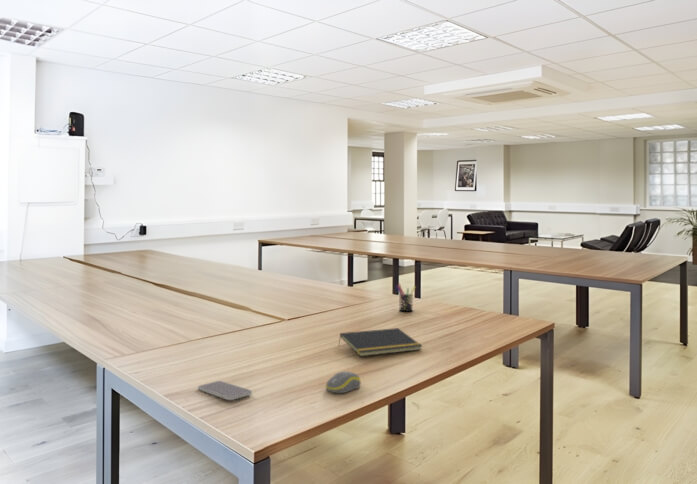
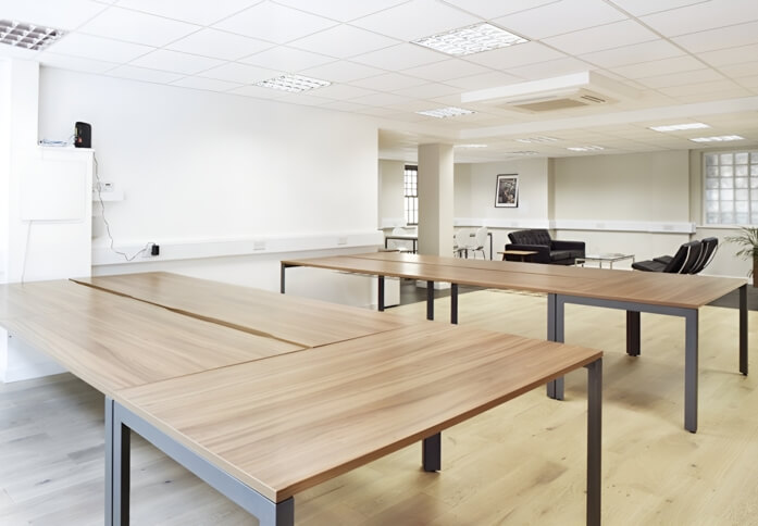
- computer mouse (343, 380)
- pen holder (405, 296)
- smartphone (224, 390)
- notepad (380, 341)
